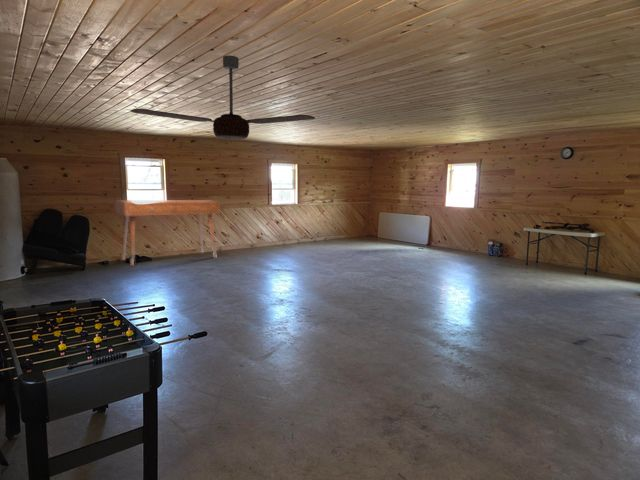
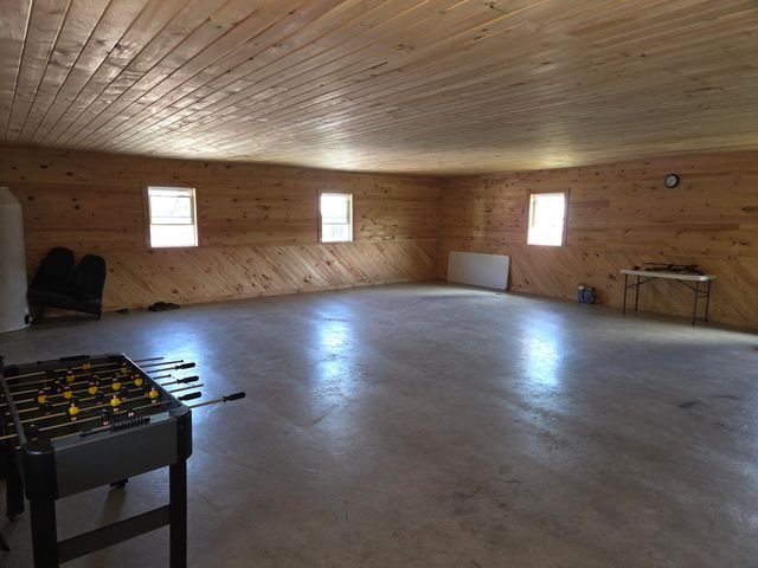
- desk (169, 214)
- ceiling fan (230, 100)
